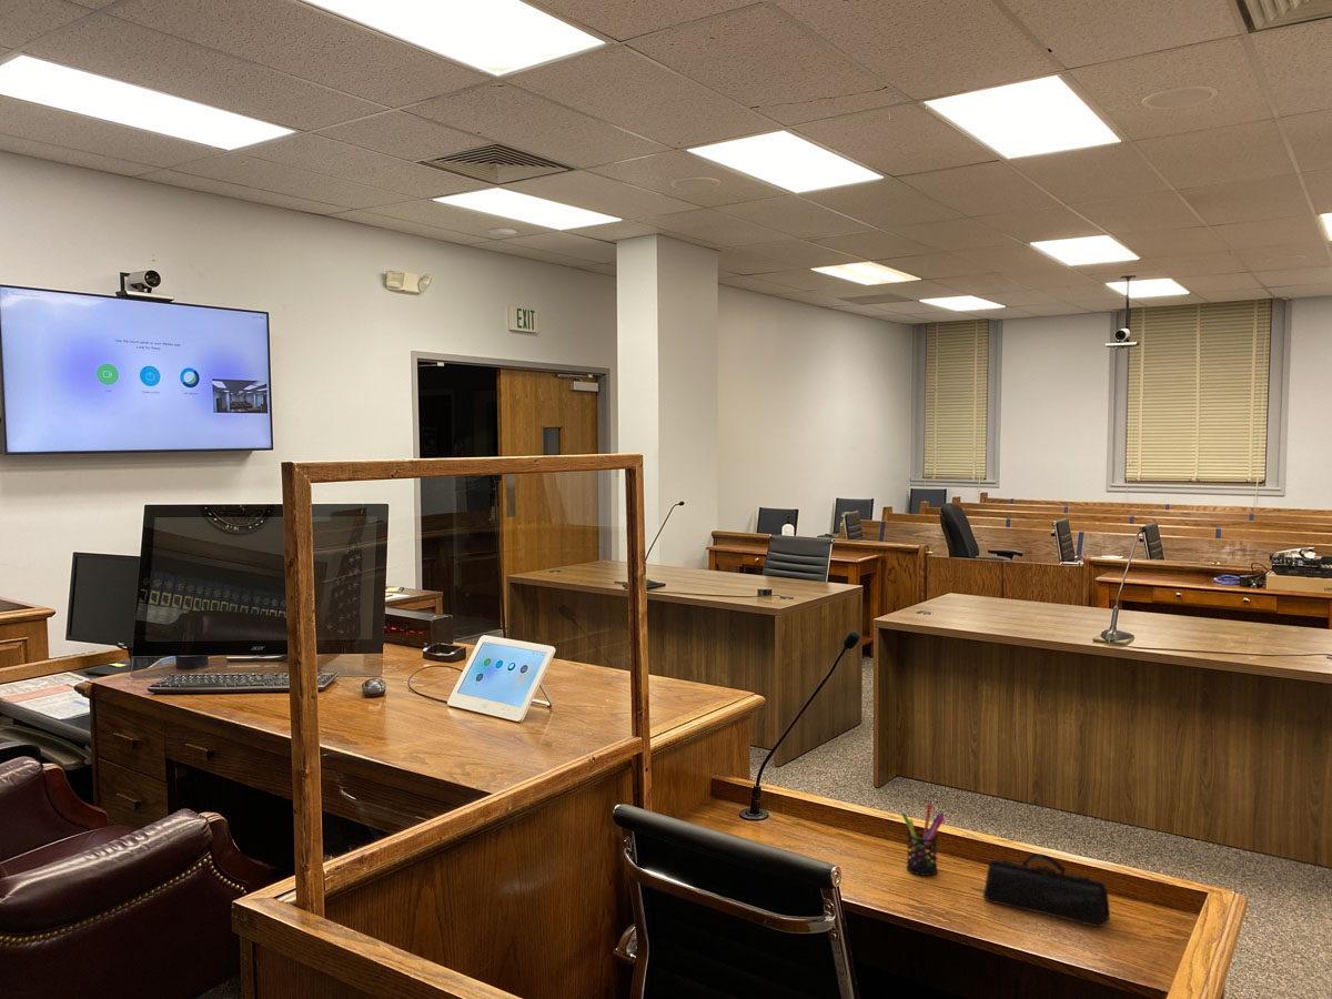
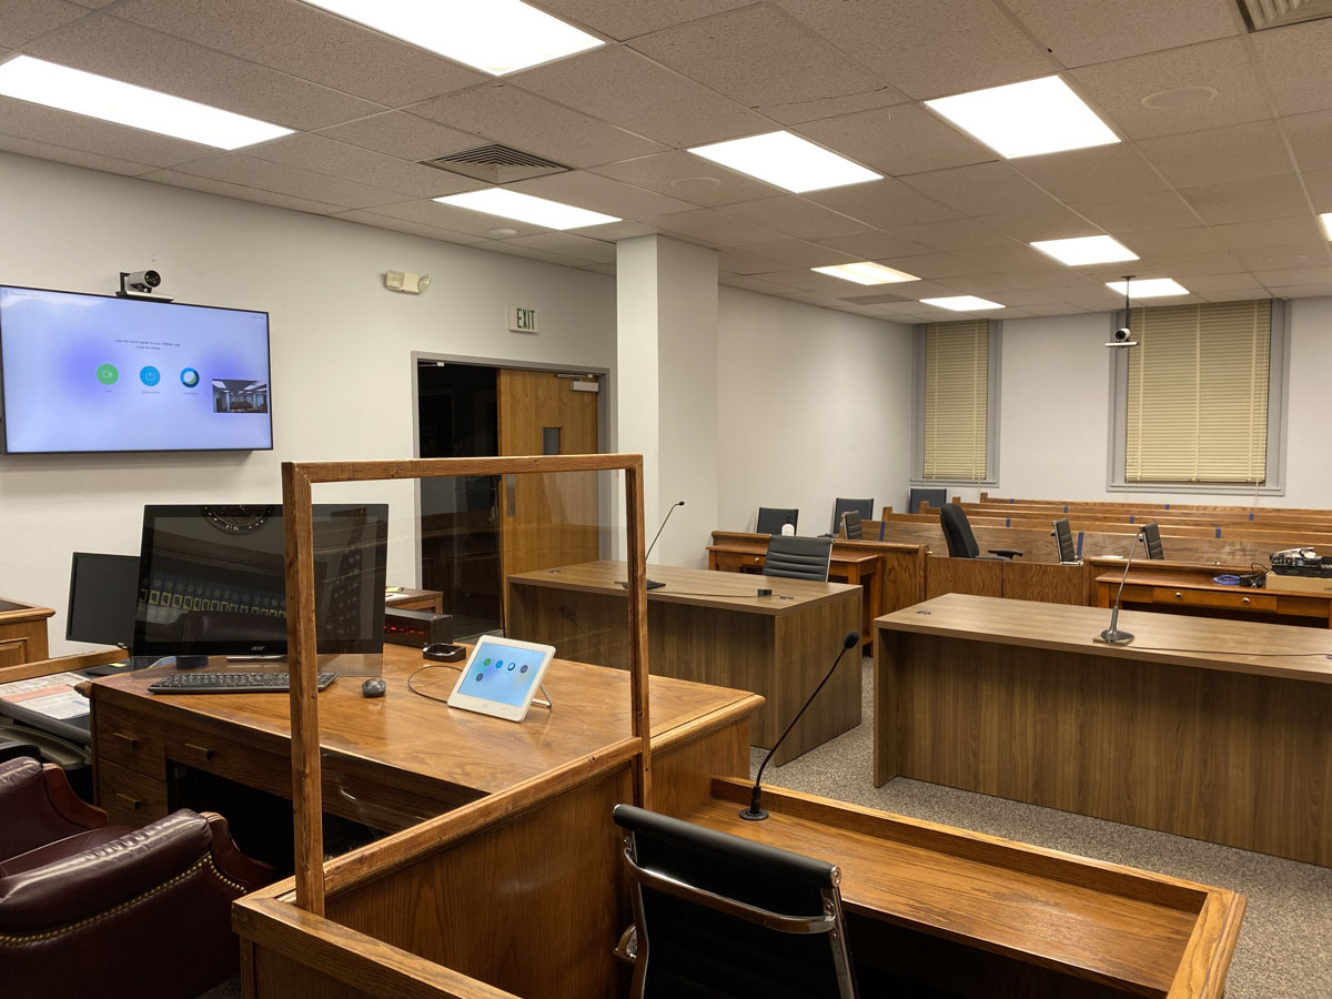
- pen holder (920, 836)
- pencil case (1045, 880)
